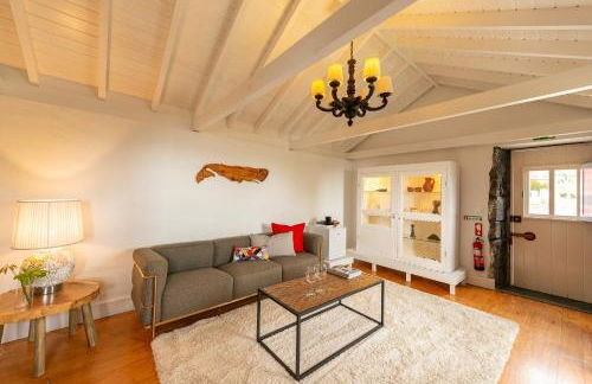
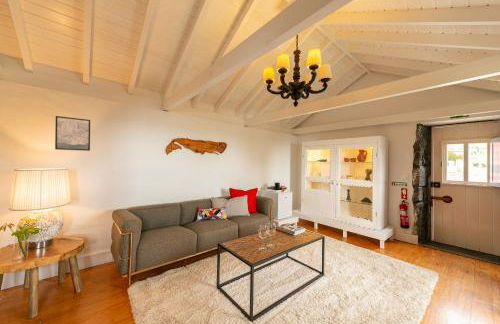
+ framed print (73, 134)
